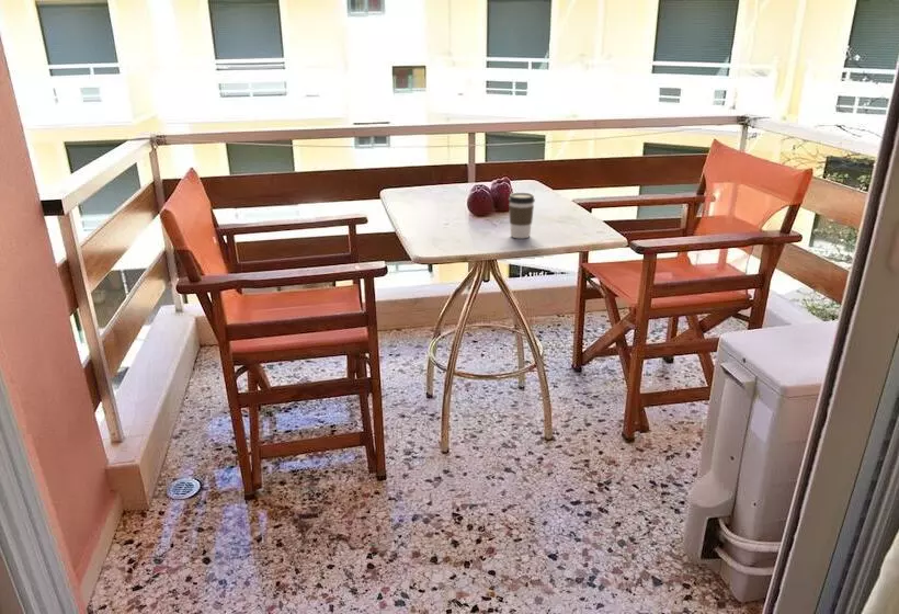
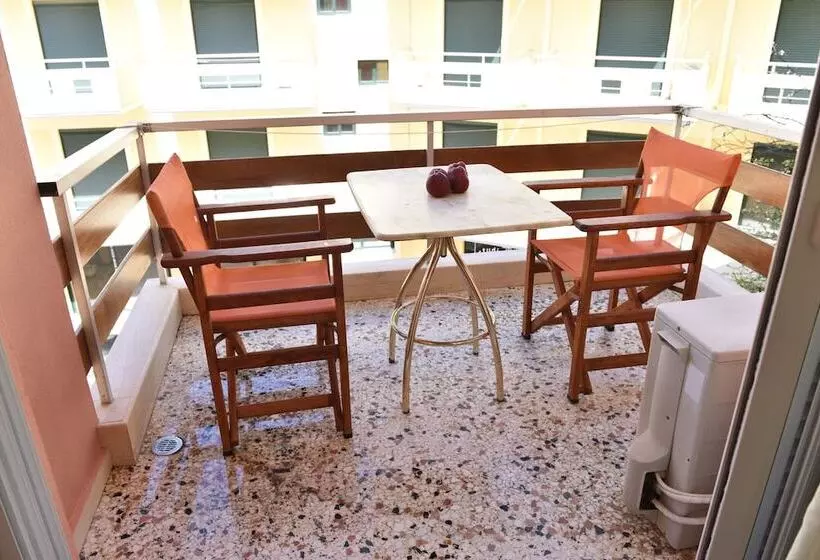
- coffee cup (521, 215)
